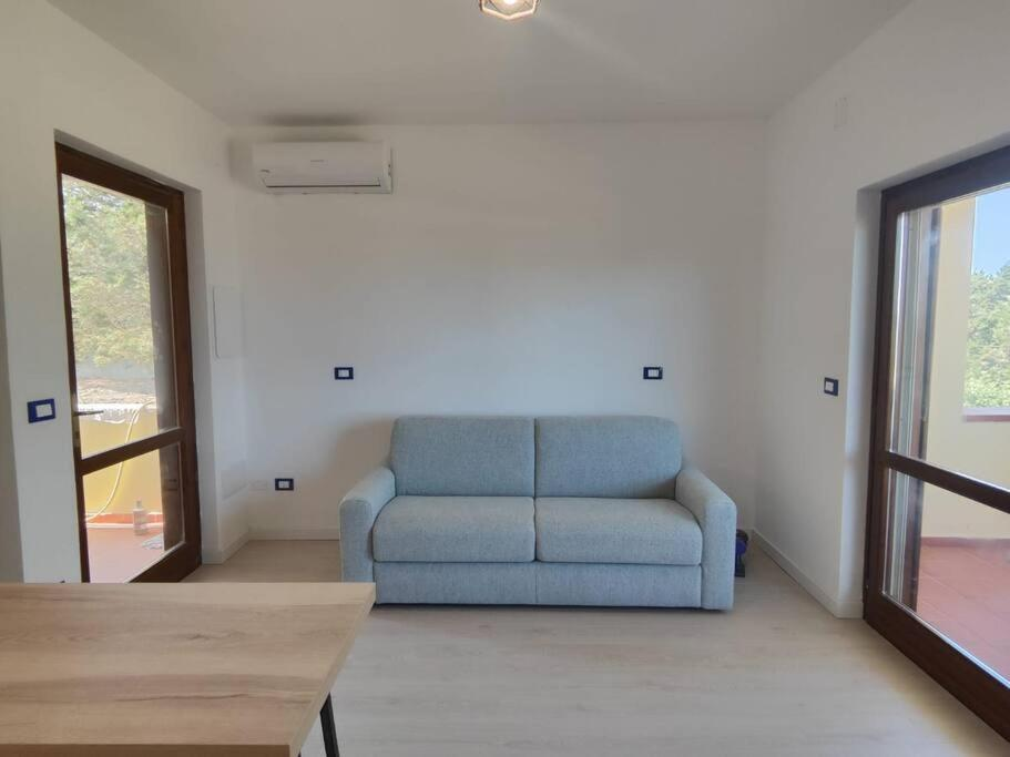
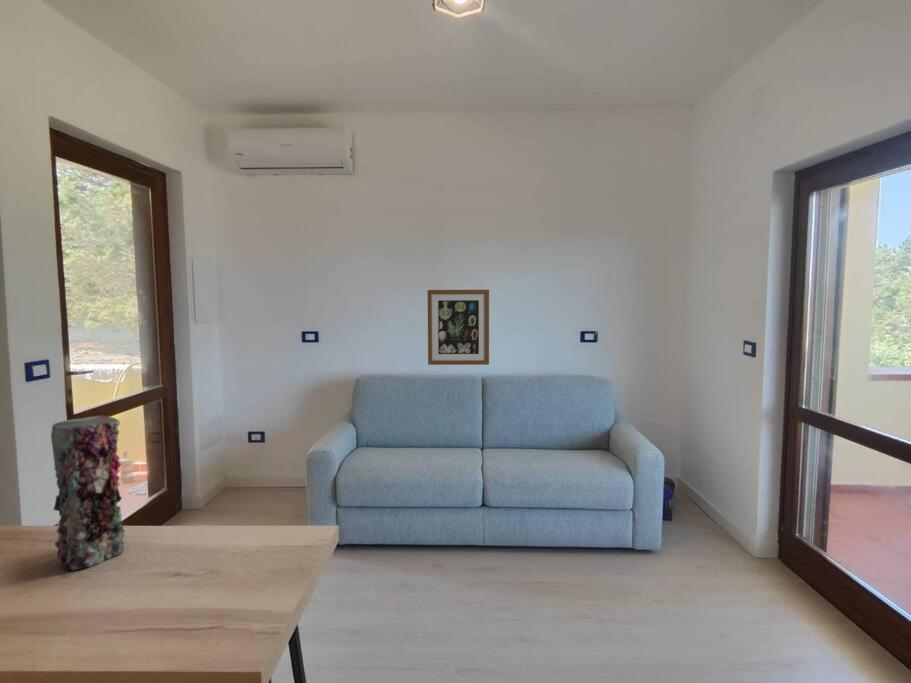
+ vase (89, 489)
+ wall art (458, 327)
